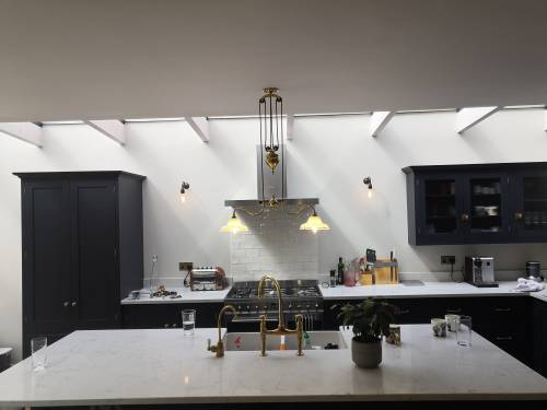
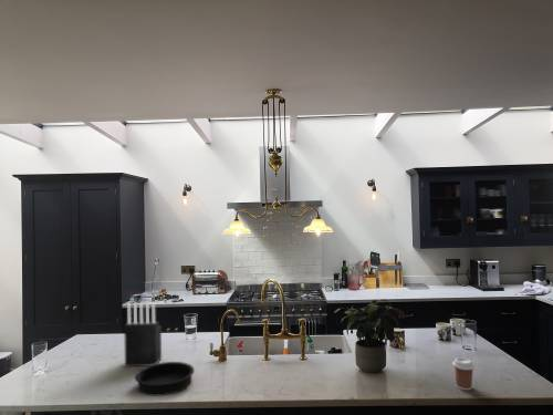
+ coffee cup (463, 373)
+ knife block (144, 331)
+ baking pan (165, 377)
